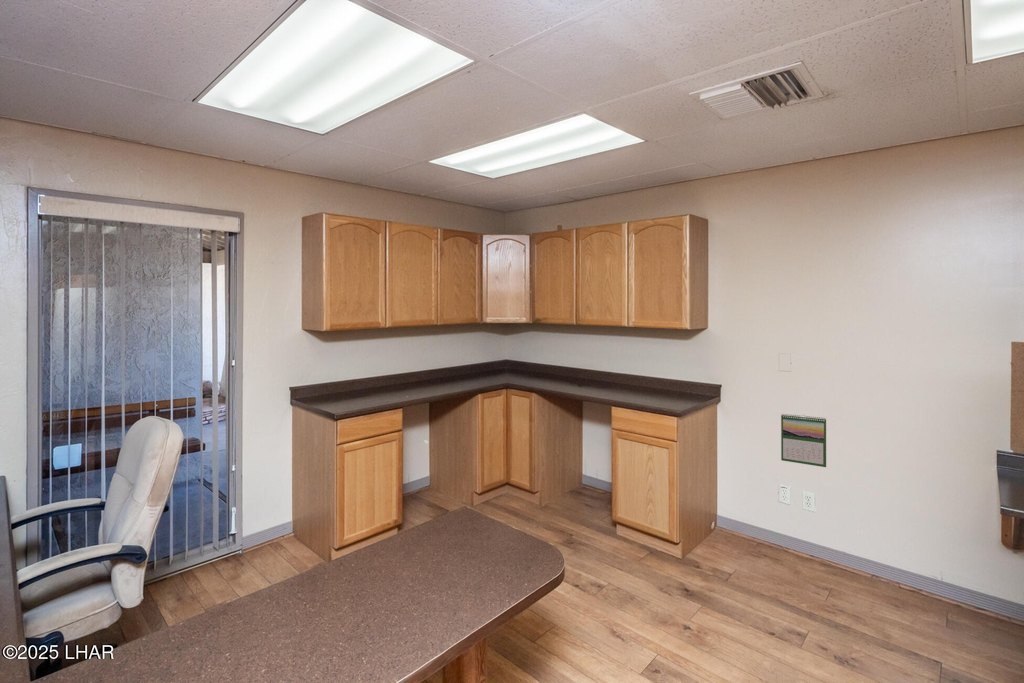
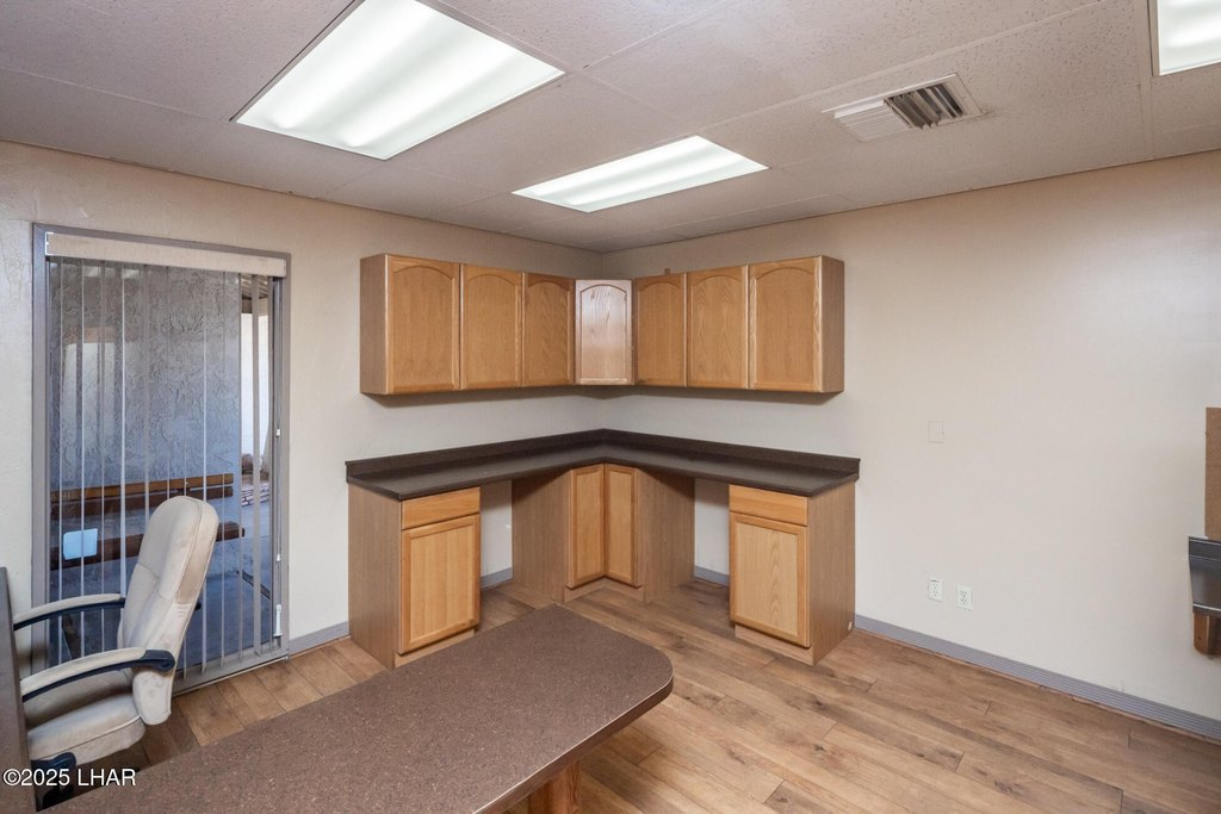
- calendar (803, 439)
